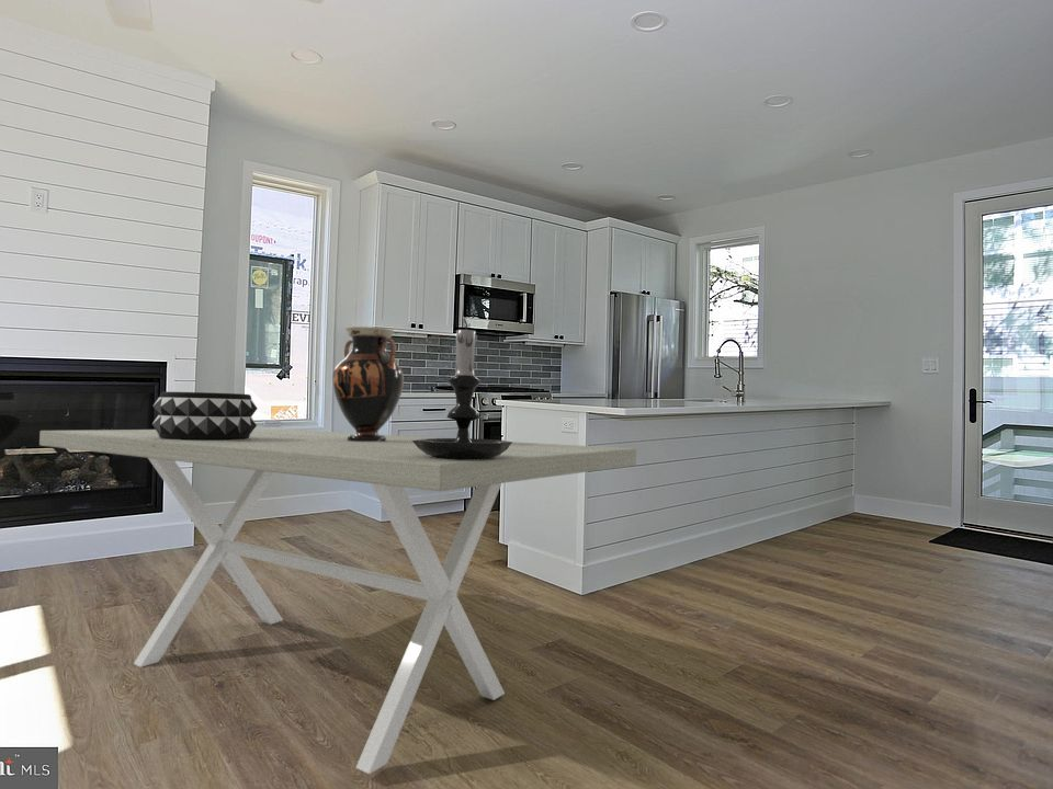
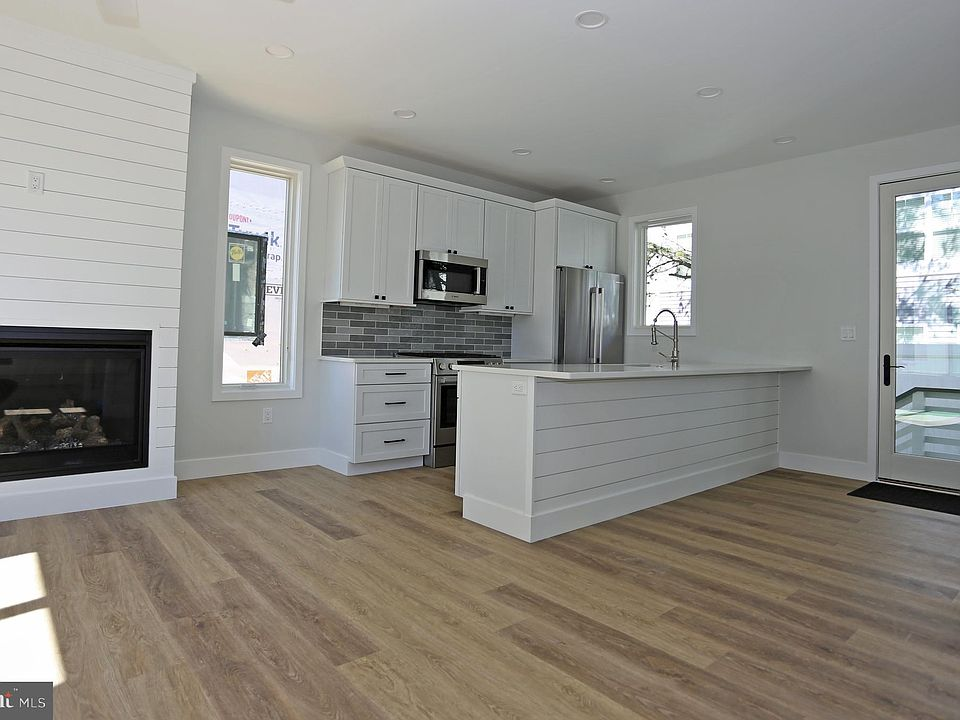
- dining table (316, 559)
- vase (367, 385)
- decorative bowl (206, 414)
- candle holder (463, 387)
